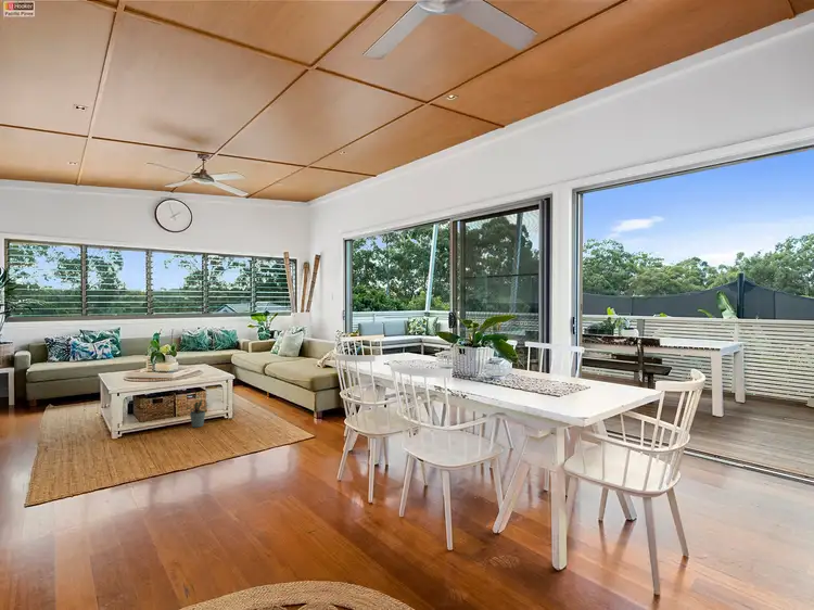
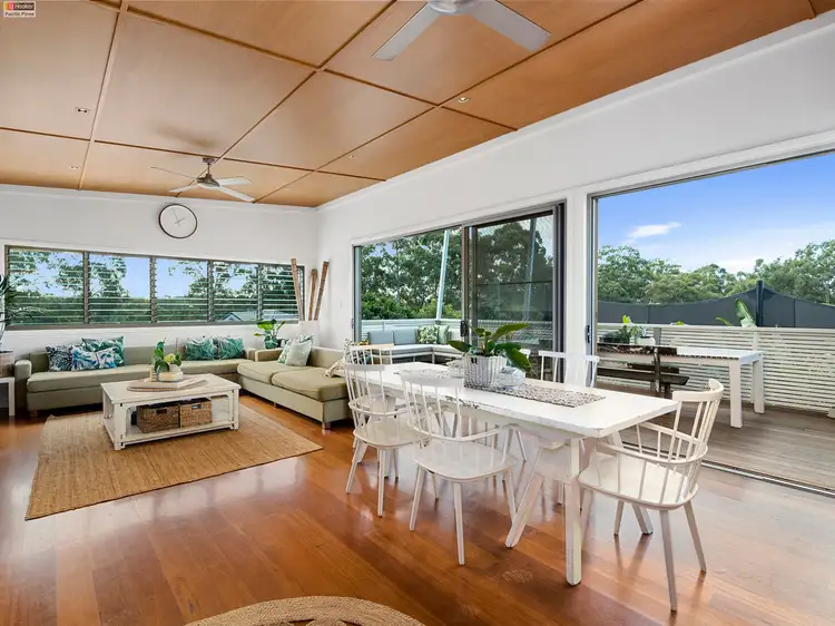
- potted plant (198, 412)
